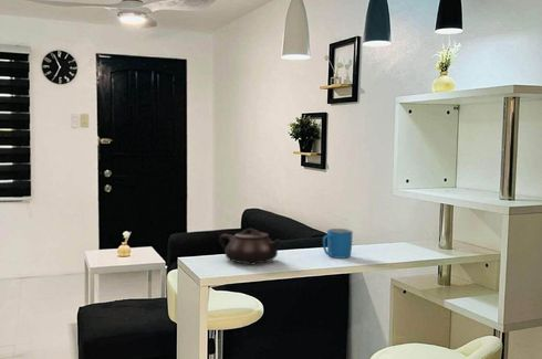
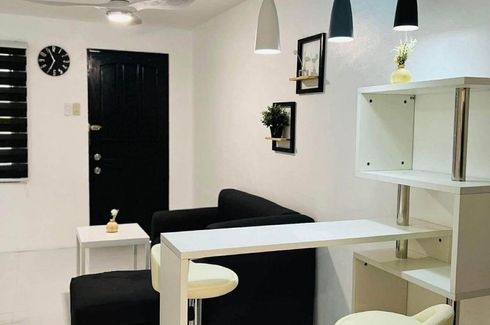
- teapot (250, 244)
- mug (335, 243)
